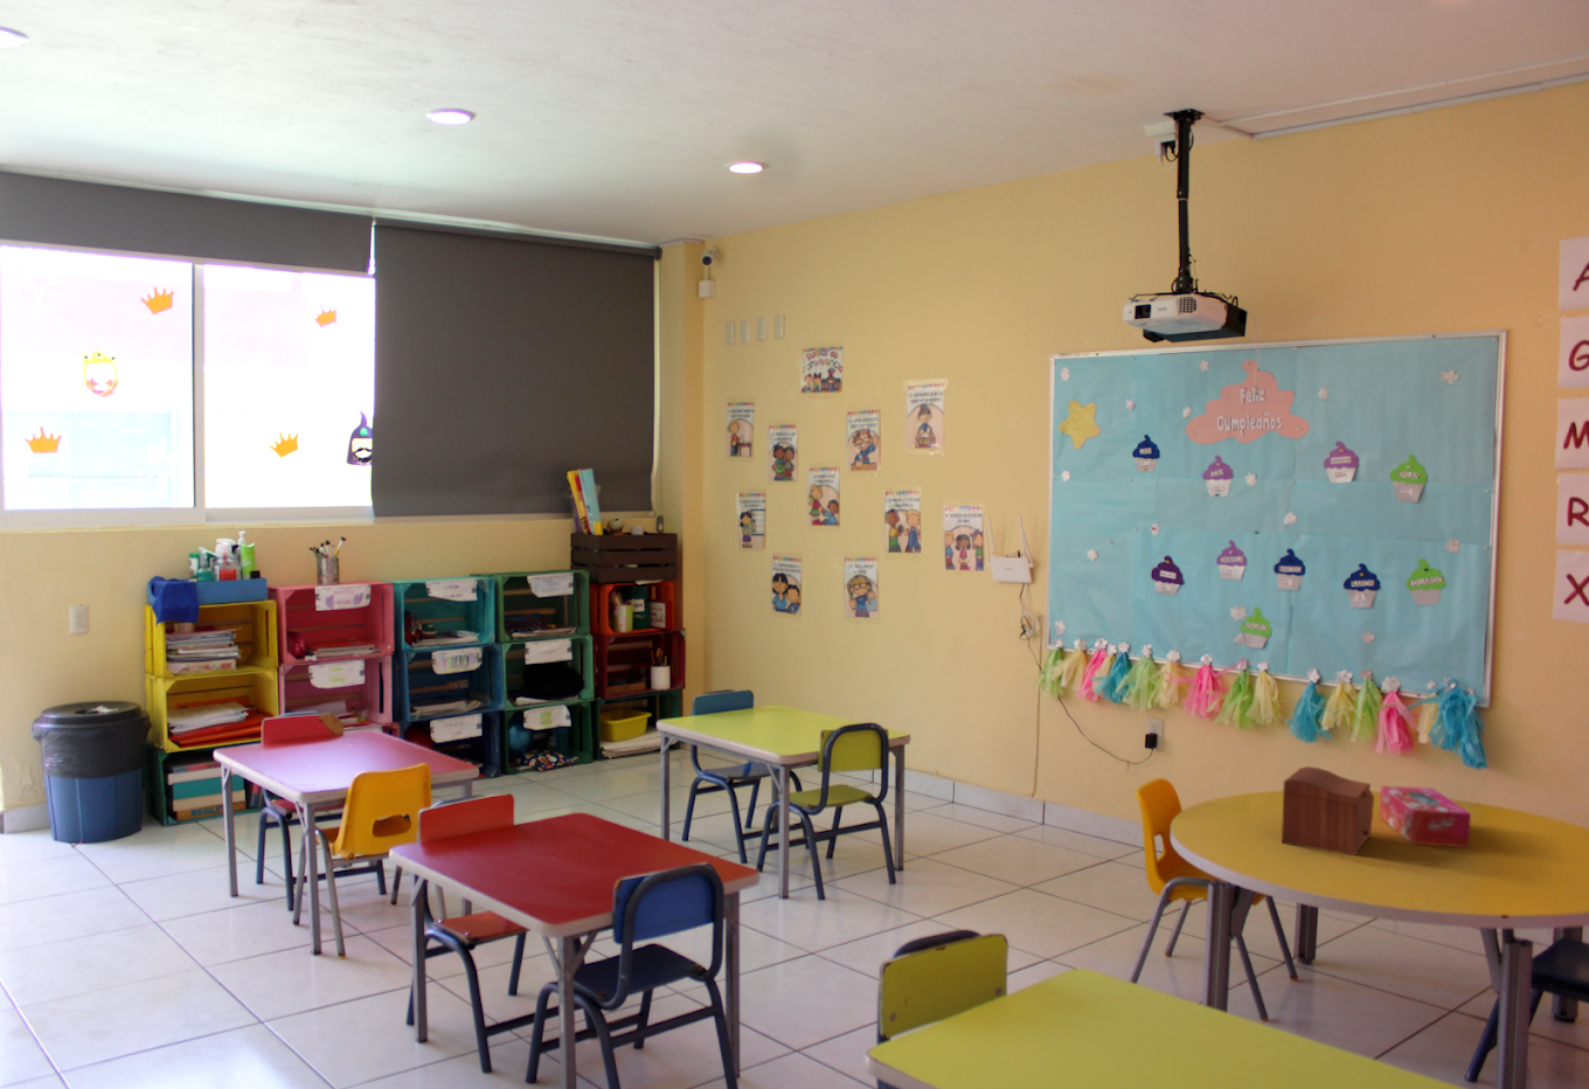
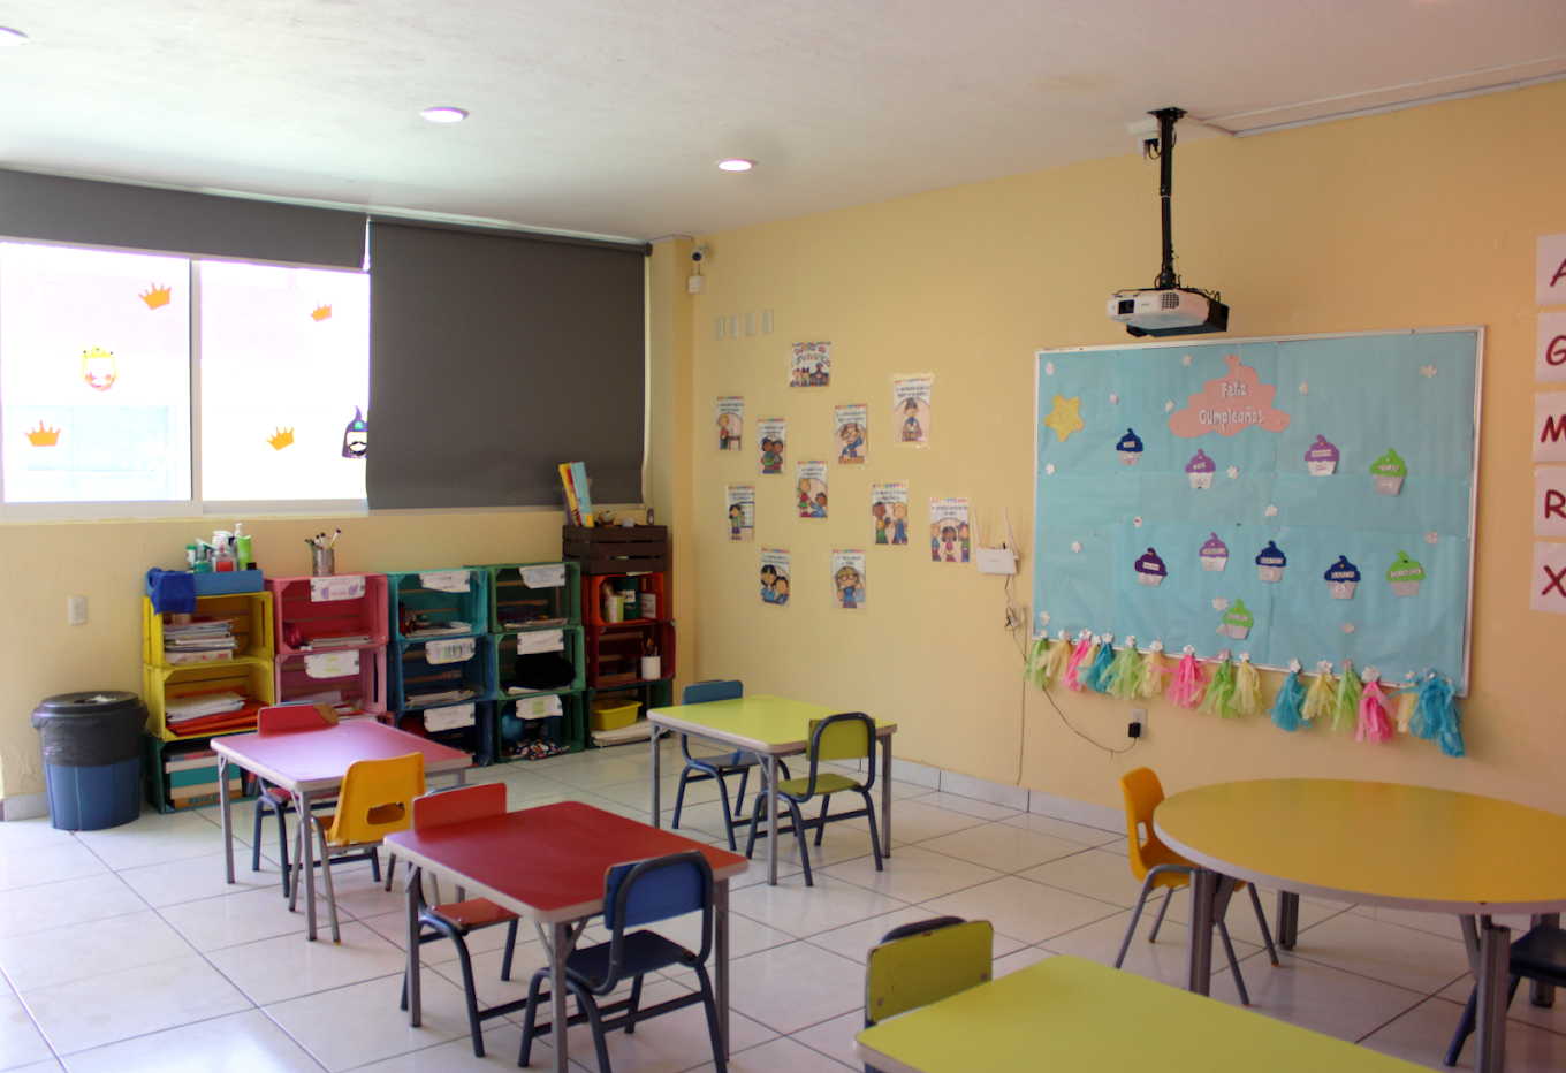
- tissue box (1424, 815)
- sewing box (1331, 806)
